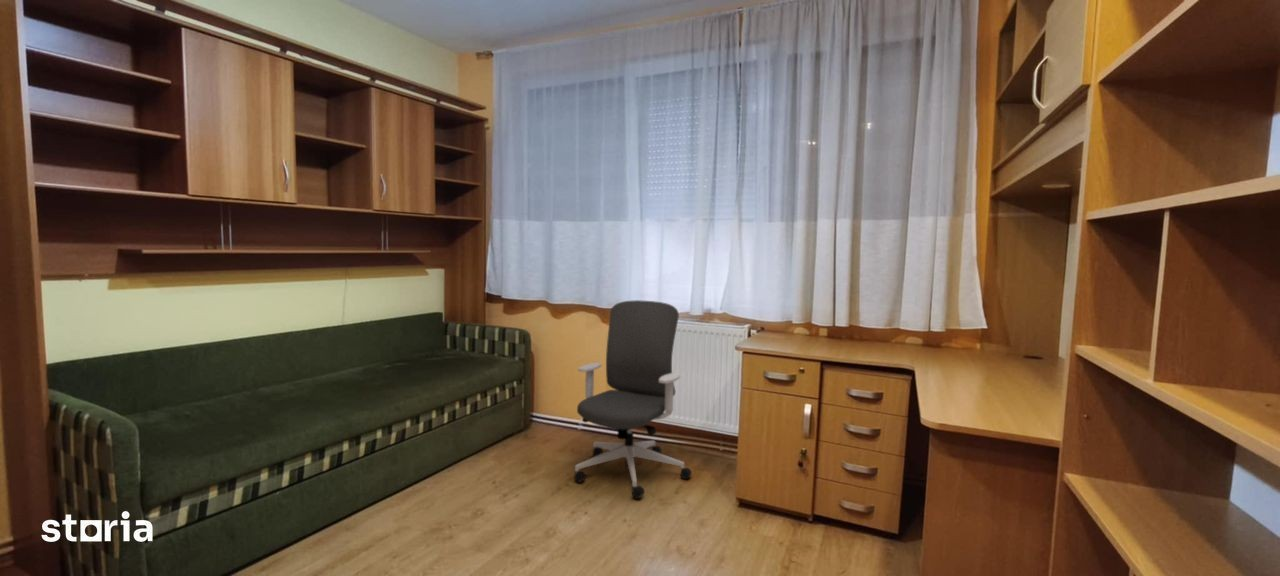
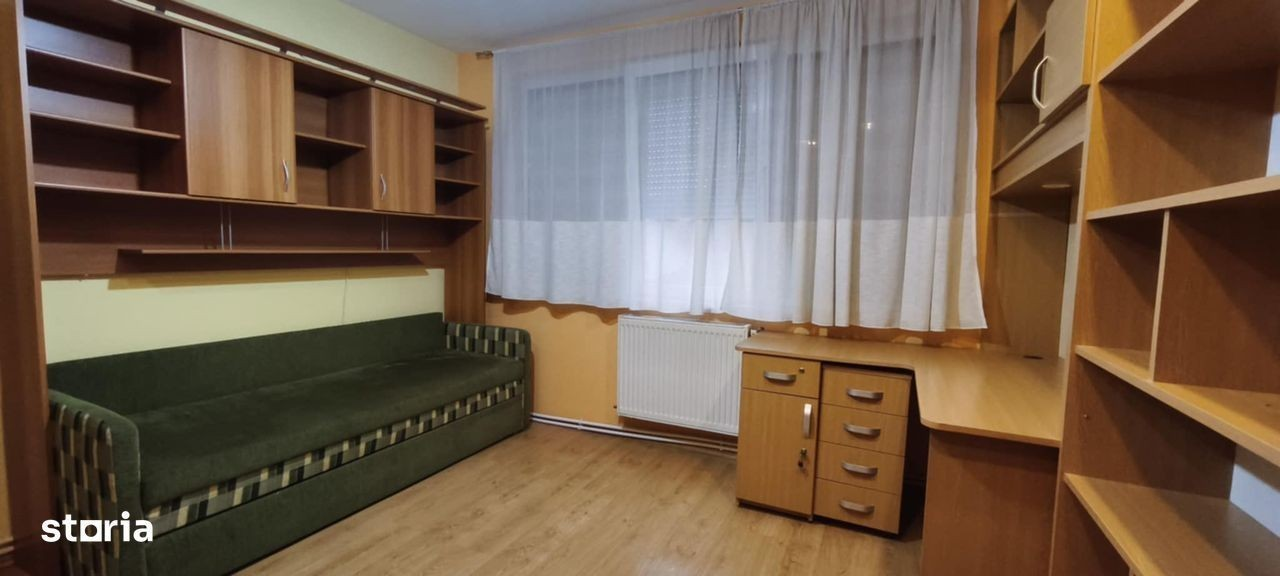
- office chair (635, 387)
